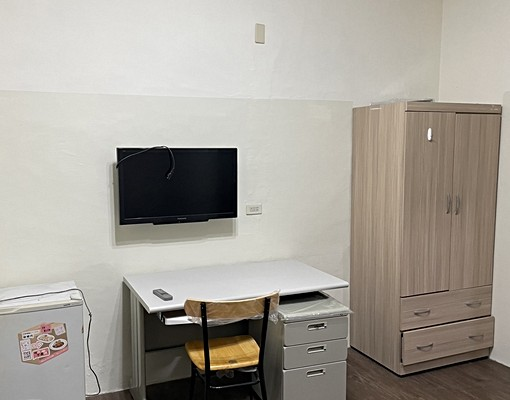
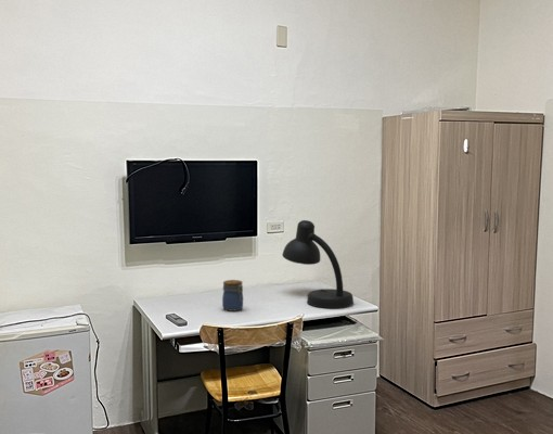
+ jar (233, 294)
+ desk lamp (316, 259)
